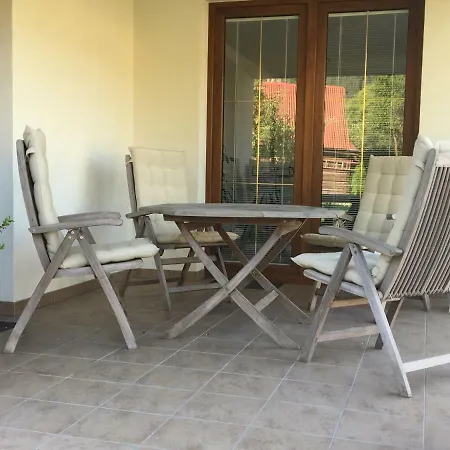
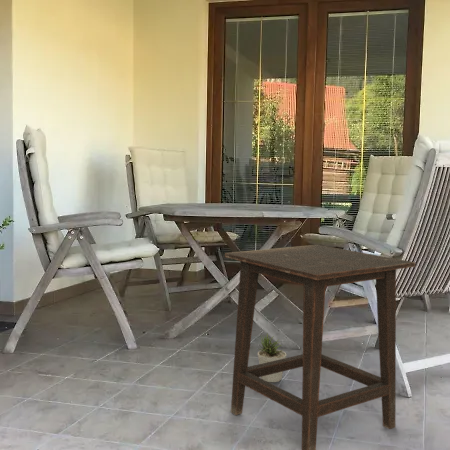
+ side table (314, 339)
+ potted plant (272, 356)
